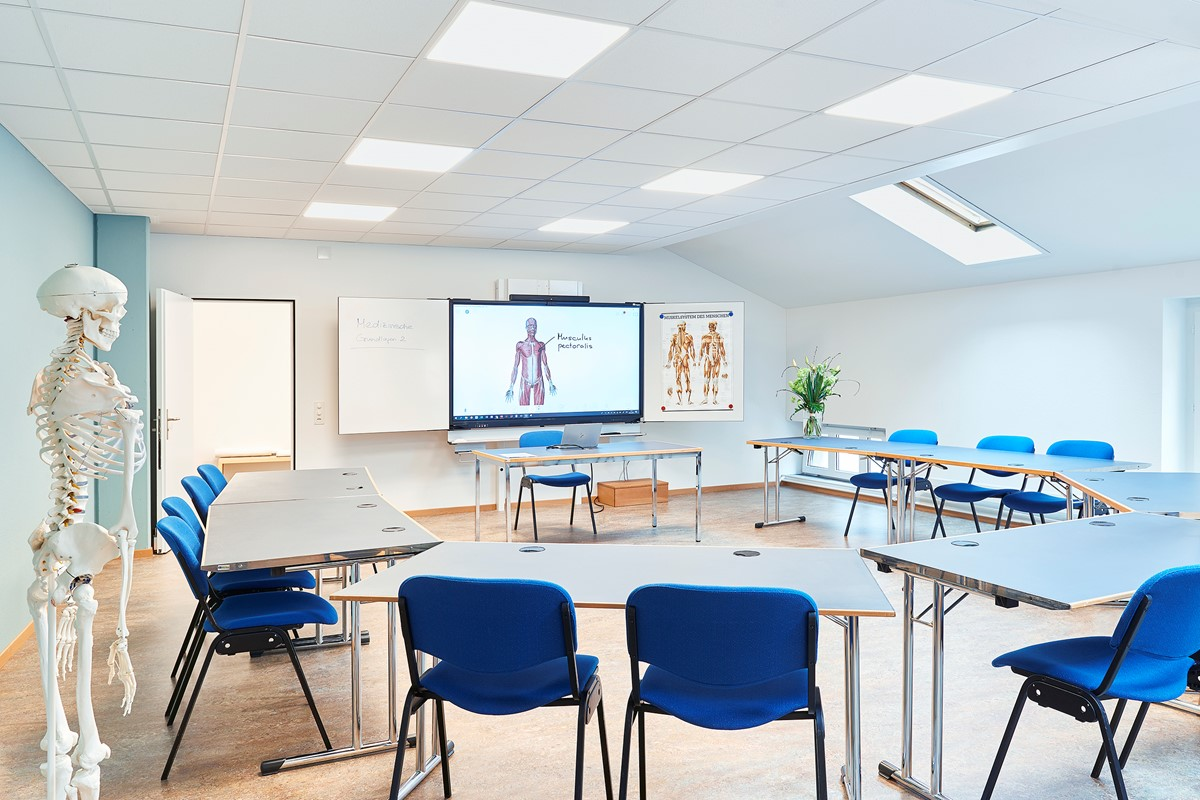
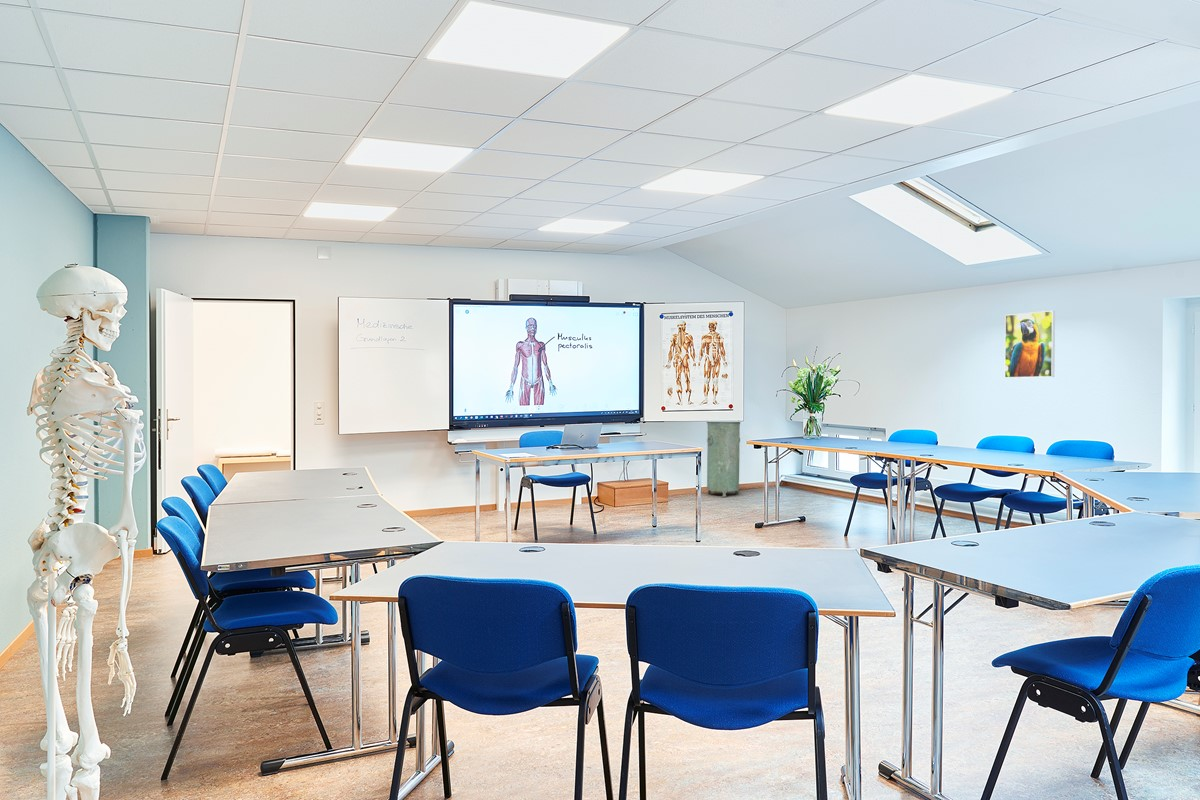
+ trash can (723, 454)
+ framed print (1029, 345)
